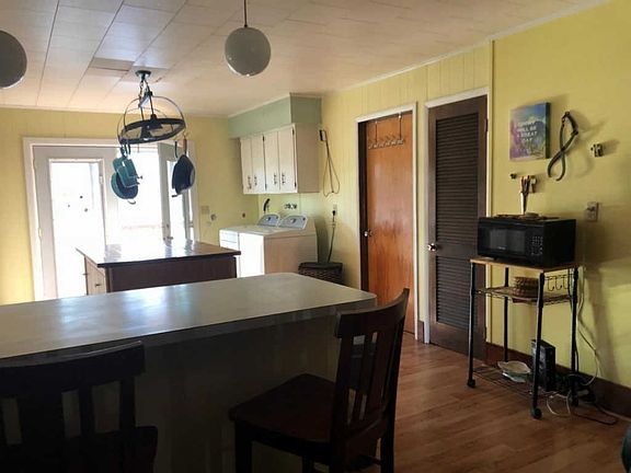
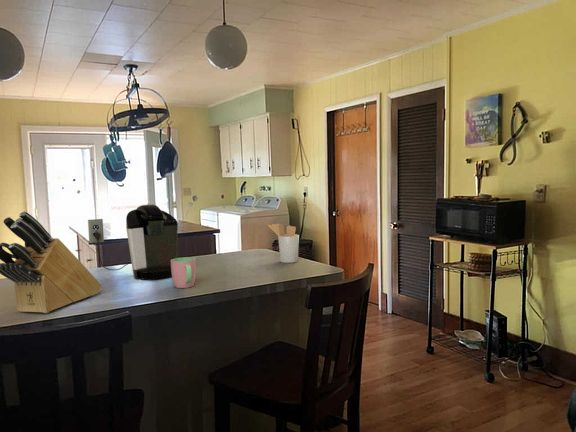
+ cup (184, 273)
+ coffee maker (137, 241)
+ knife block (48, 257)
+ utensil holder (284, 241)
